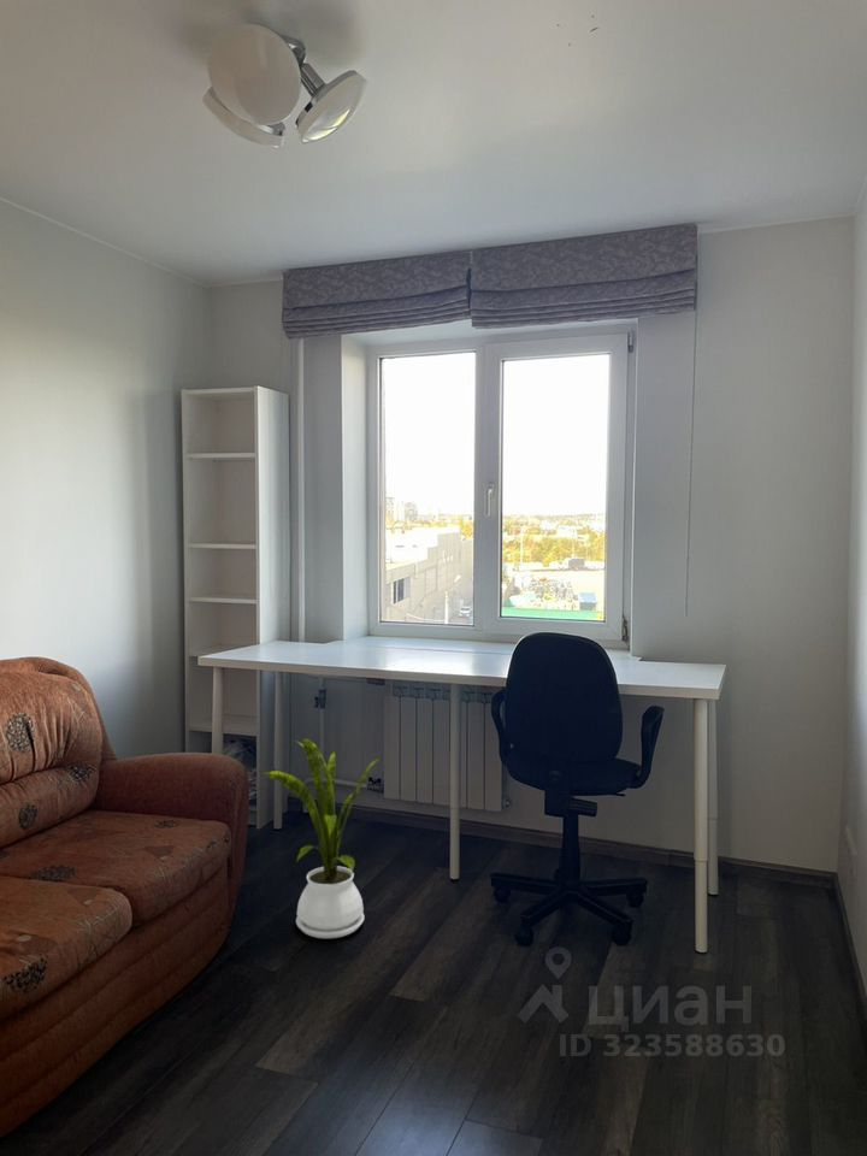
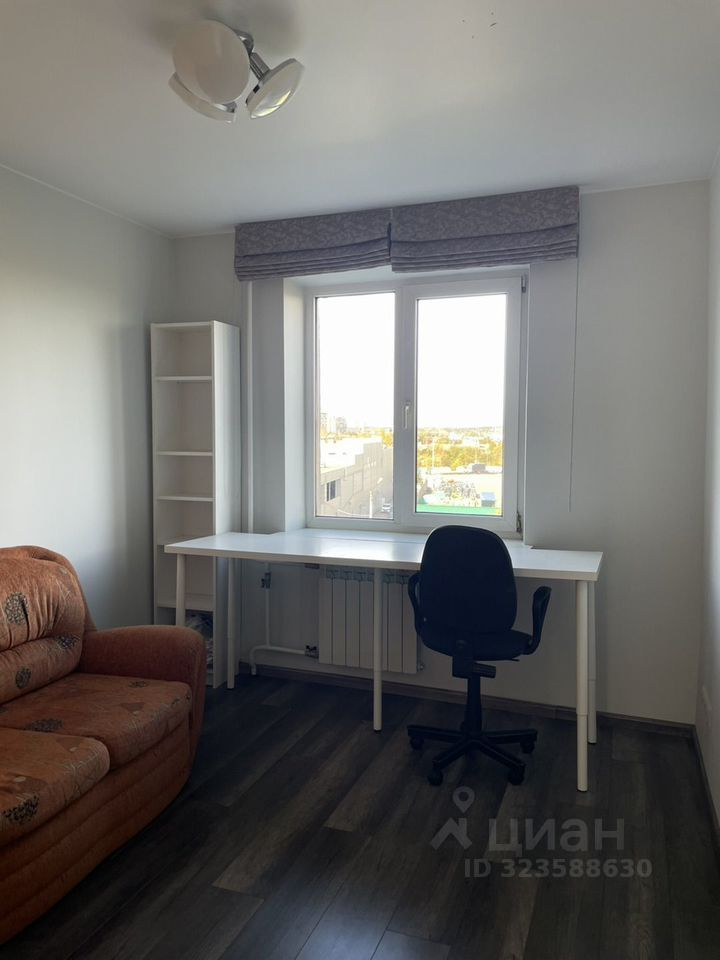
- house plant (324, 826)
